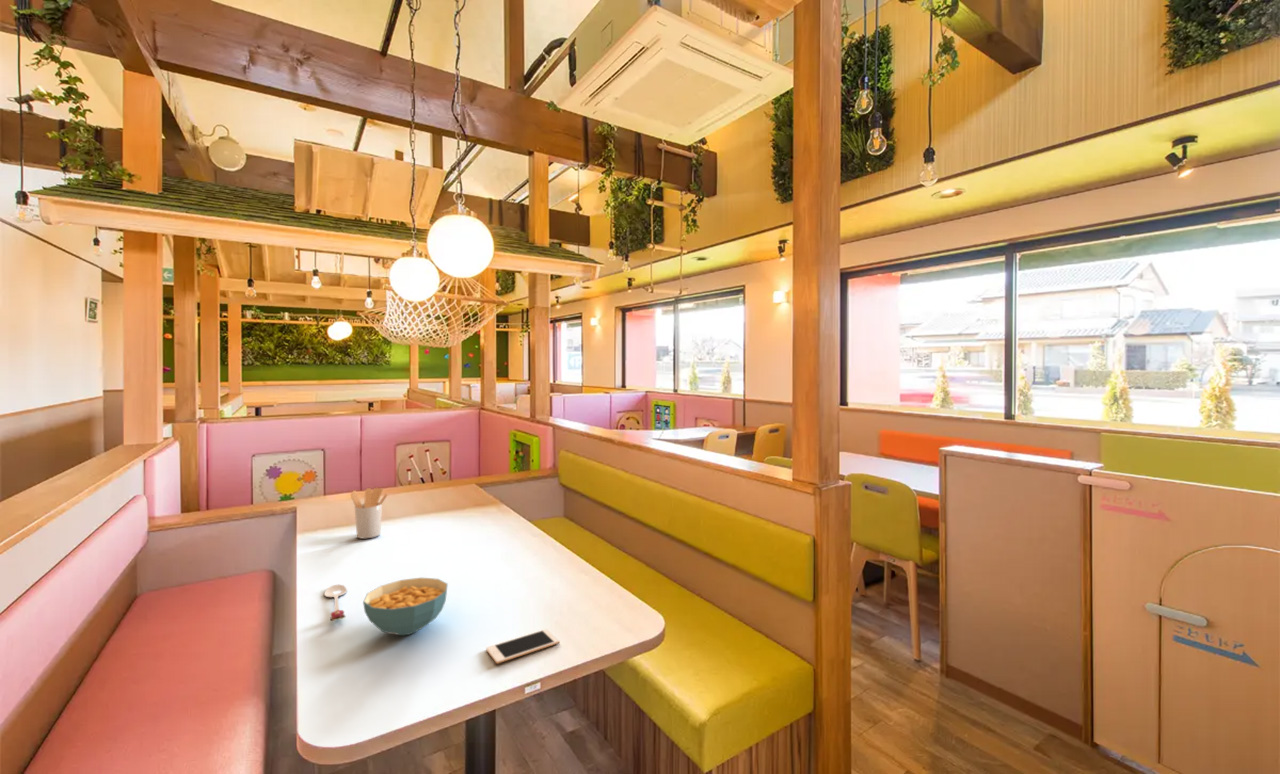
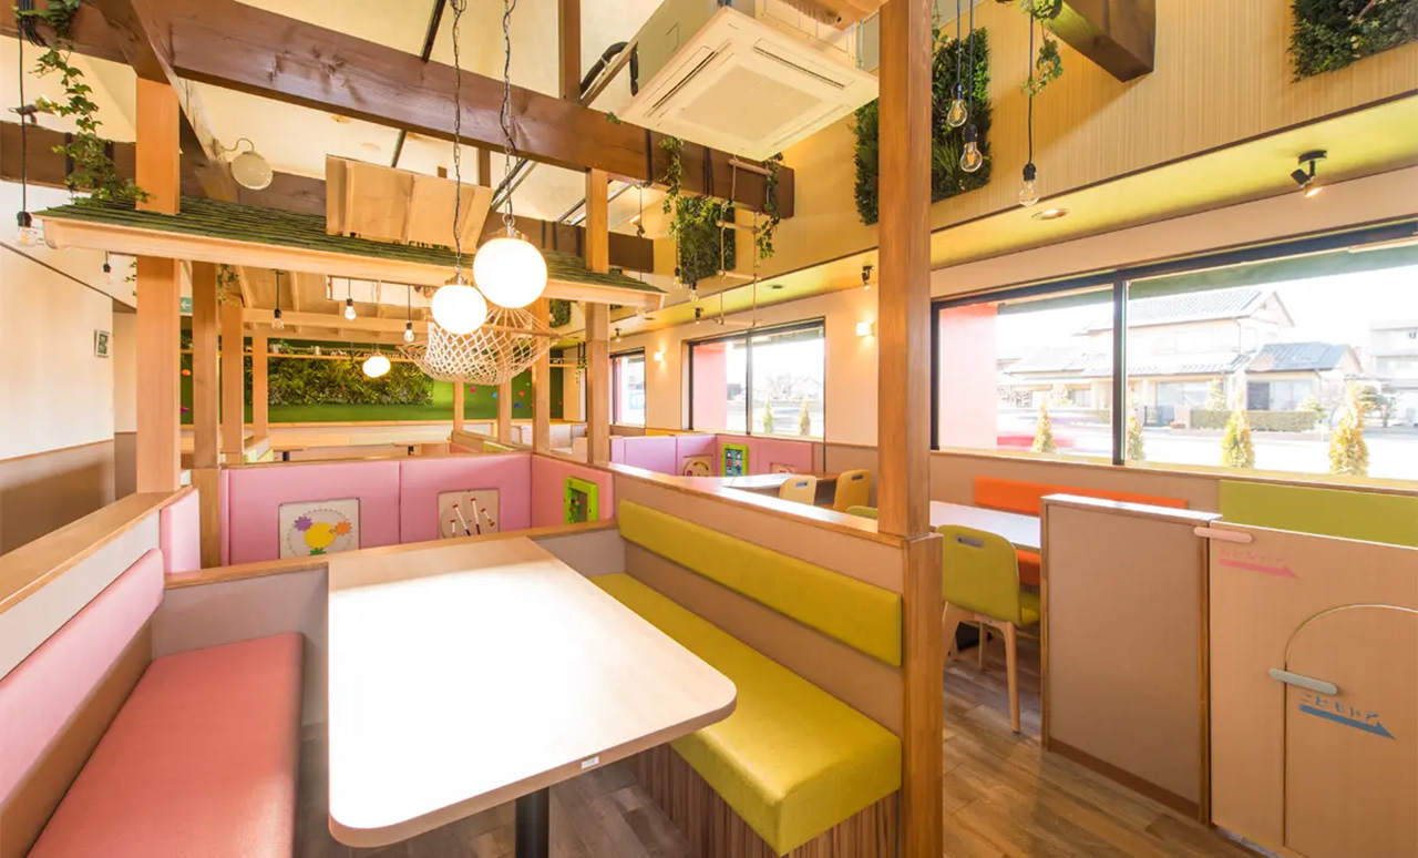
- spoon (336, 600)
- cereal bowl (407, 611)
- cell phone (523, 645)
- utensil holder (370, 511)
